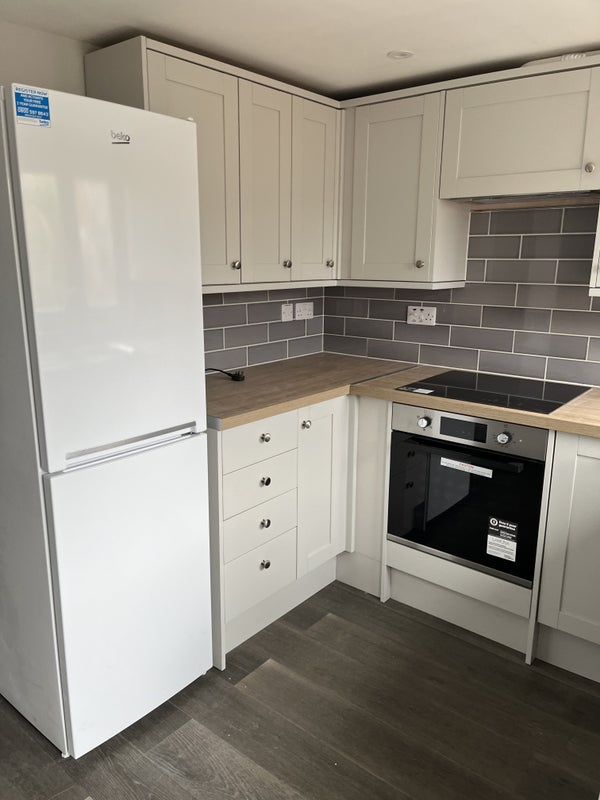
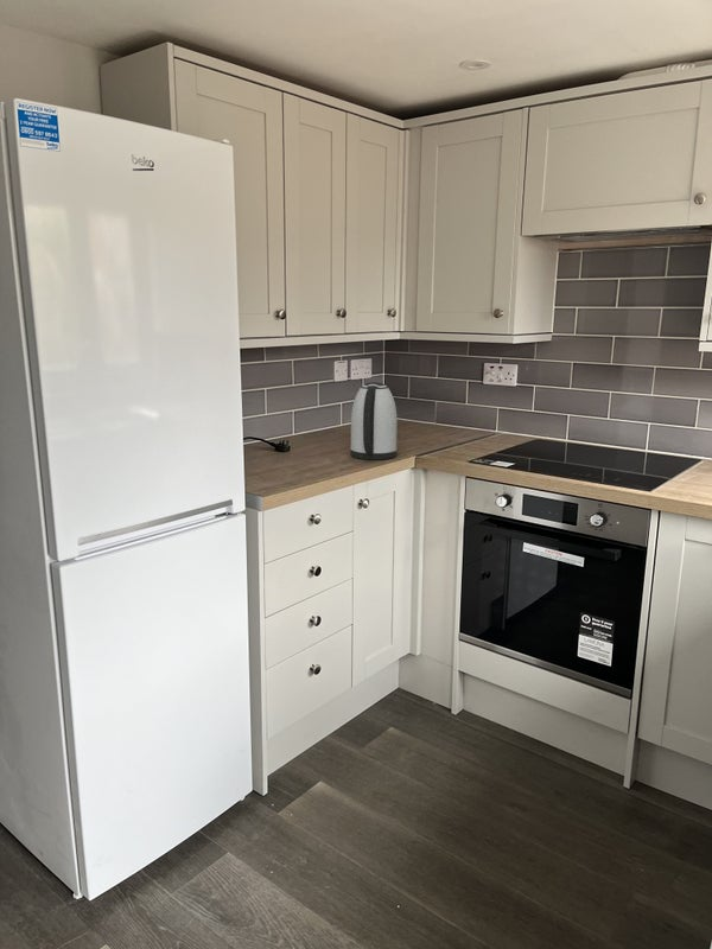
+ kettle (371, 420)
